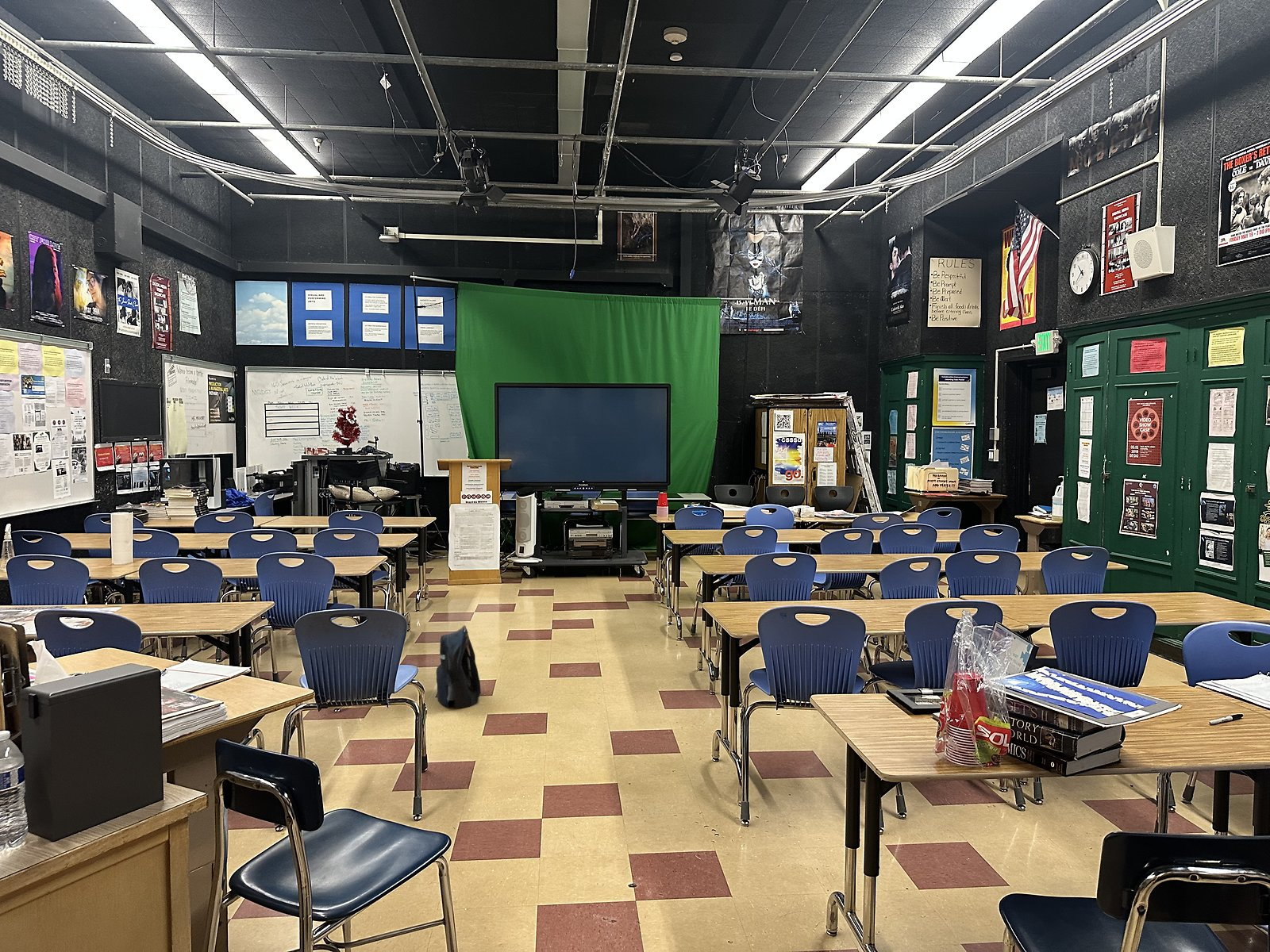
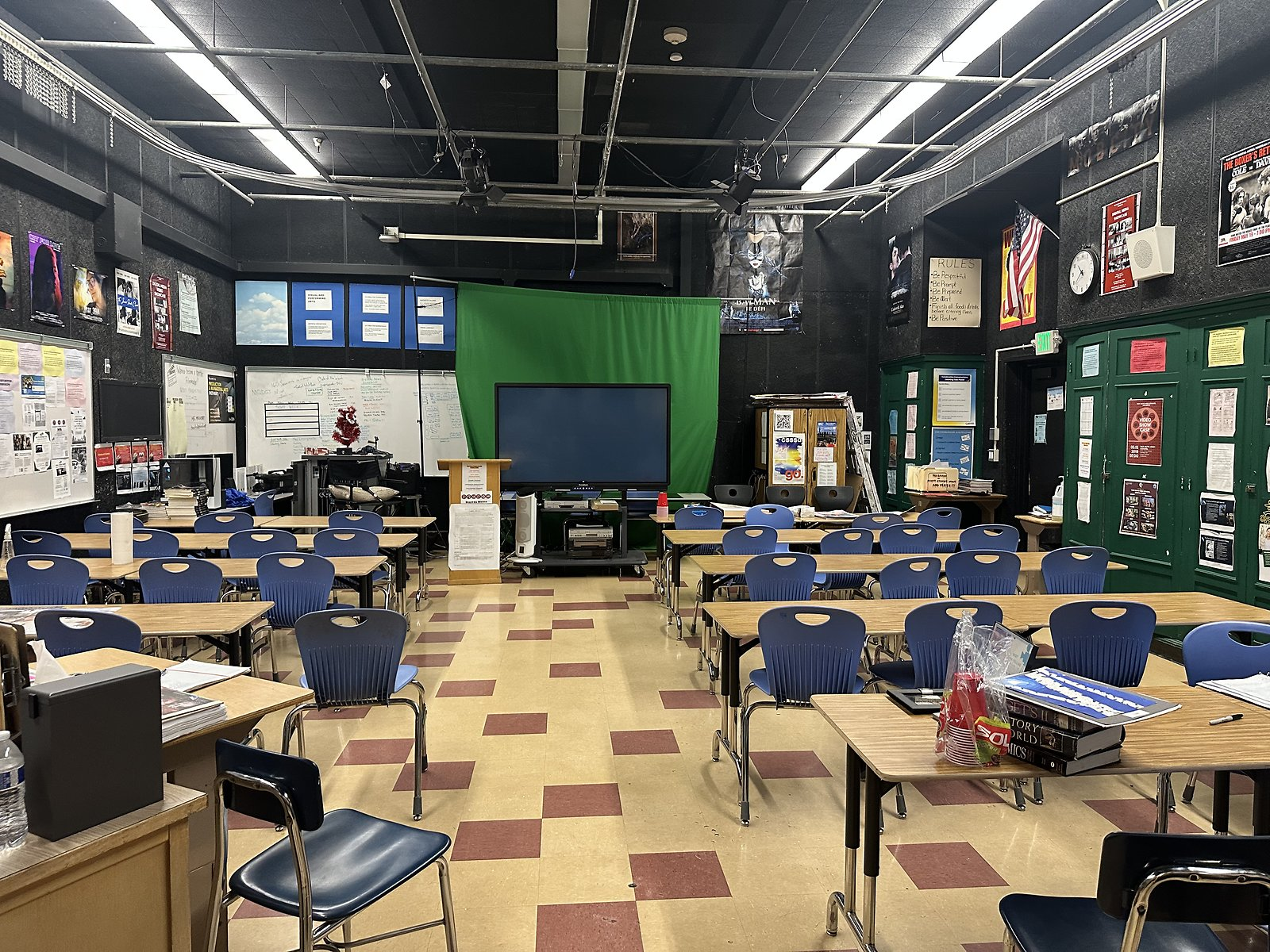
- backpack (458, 662)
